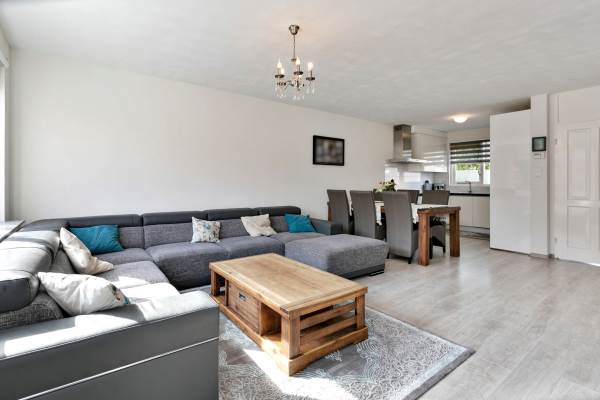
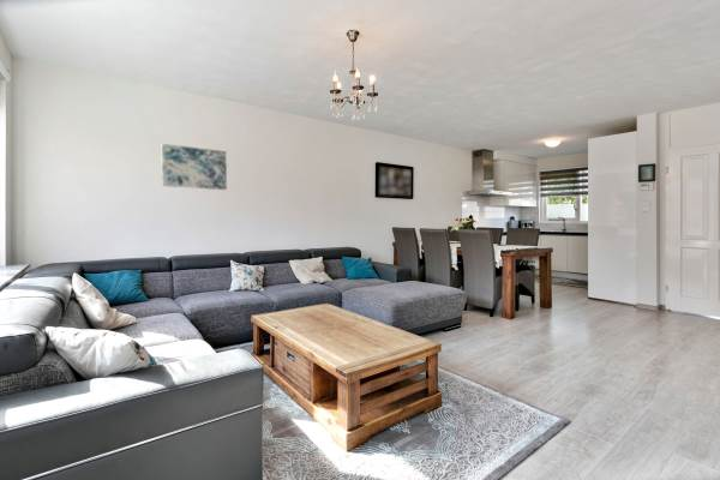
+ wall art (194, 168)
